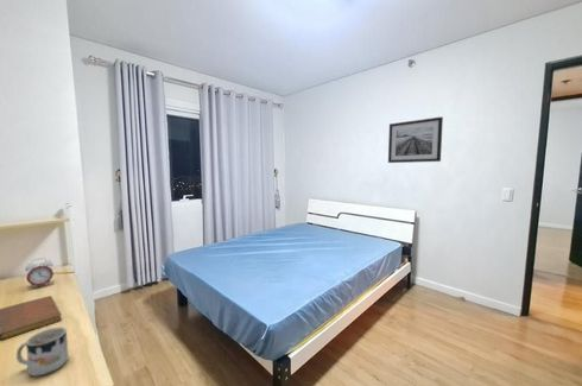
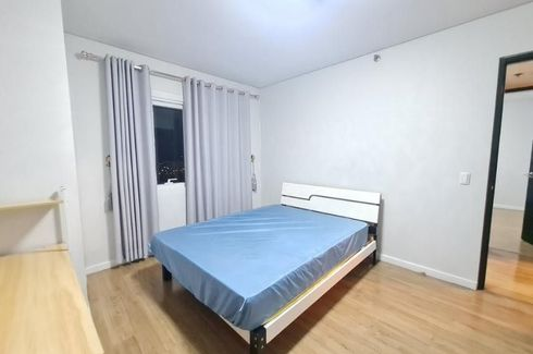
- wall art (413, 141)
- mug (42, 350)
- notebook (29, 315)
- alarm clock (39, 272)
